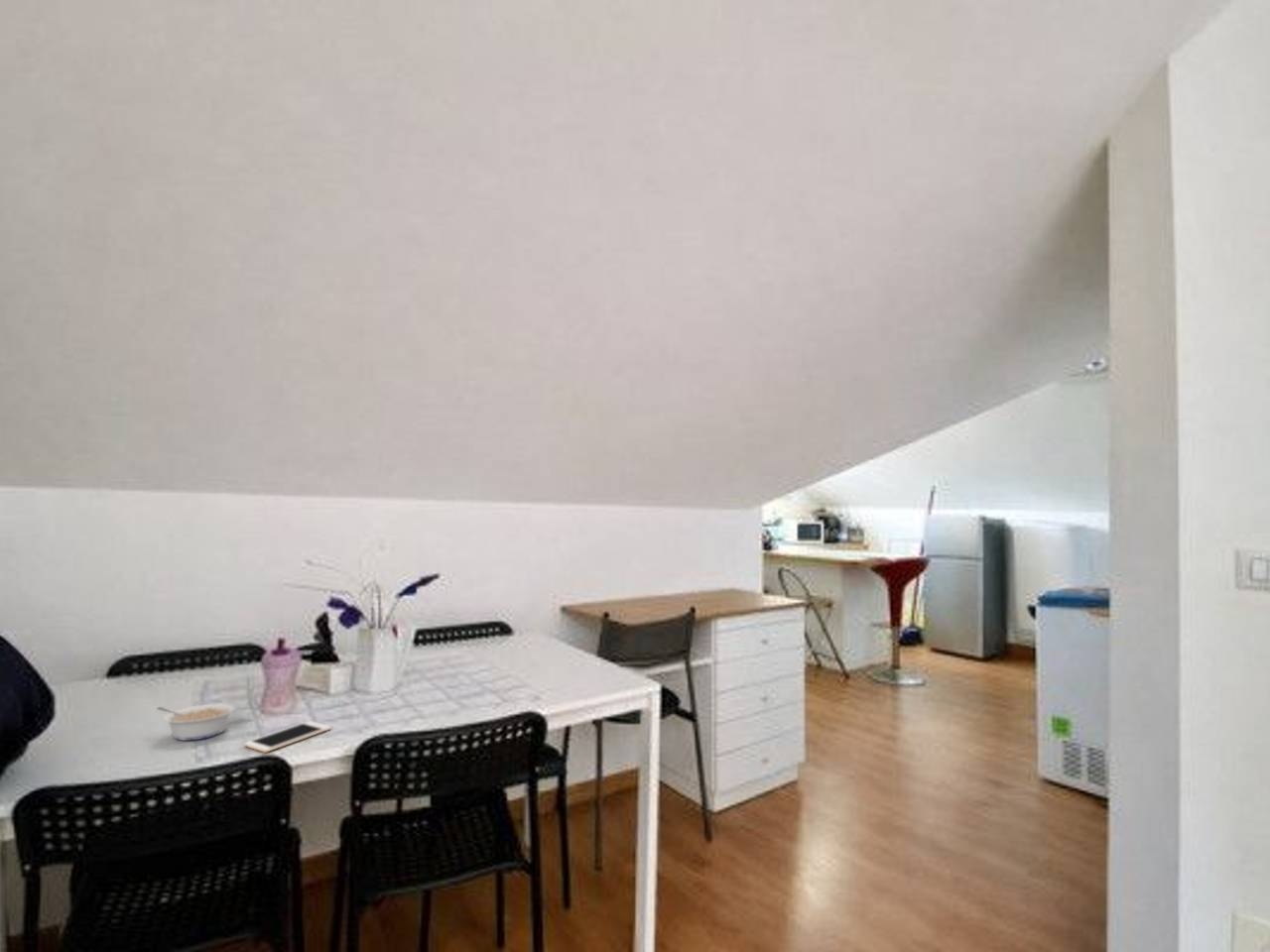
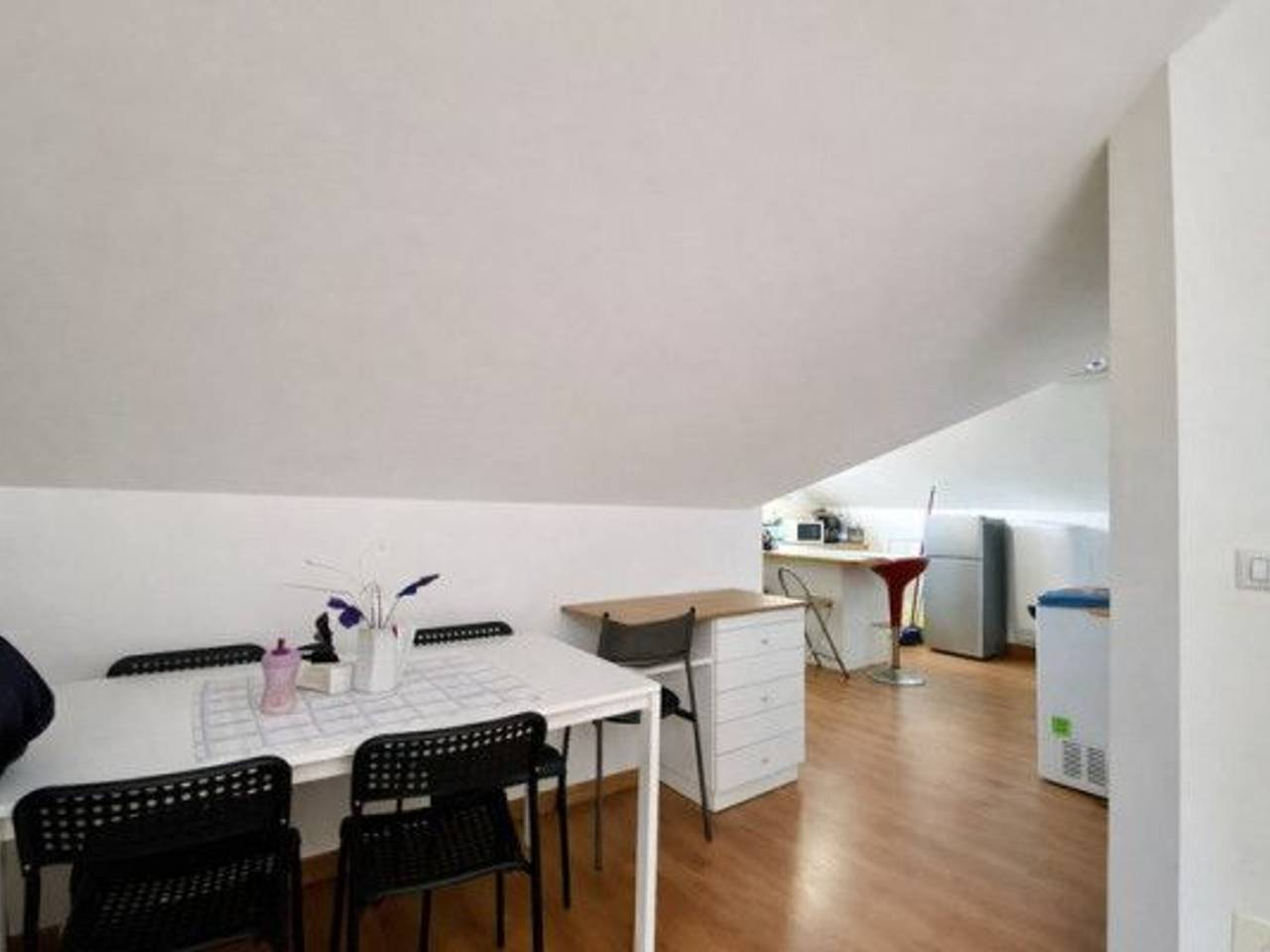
- legume (196, 721)
- cell phone (289, 736)
